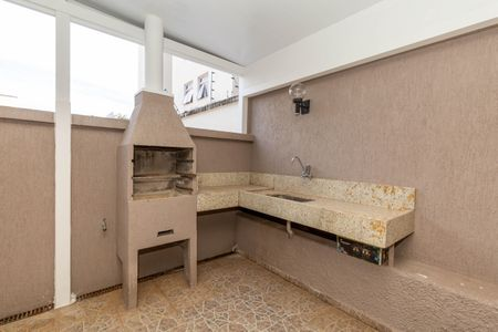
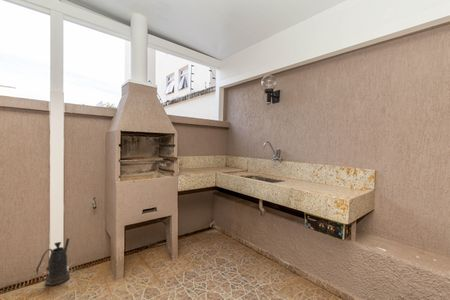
+ watering can (54, 263)
